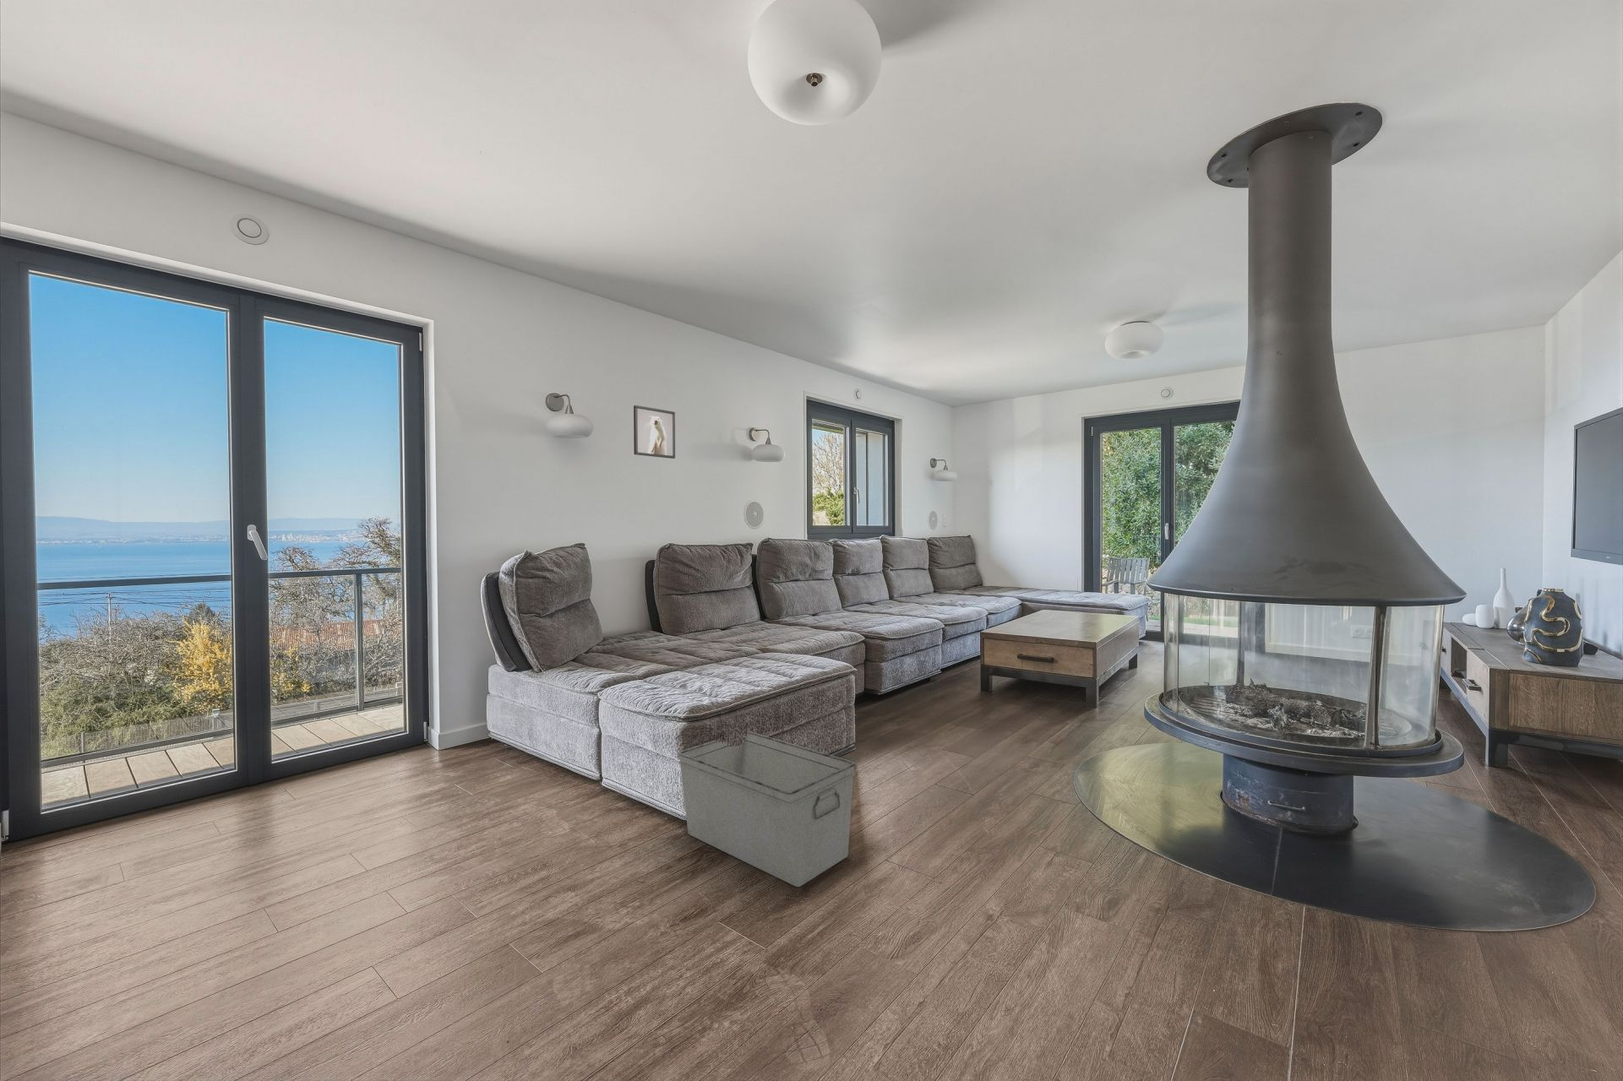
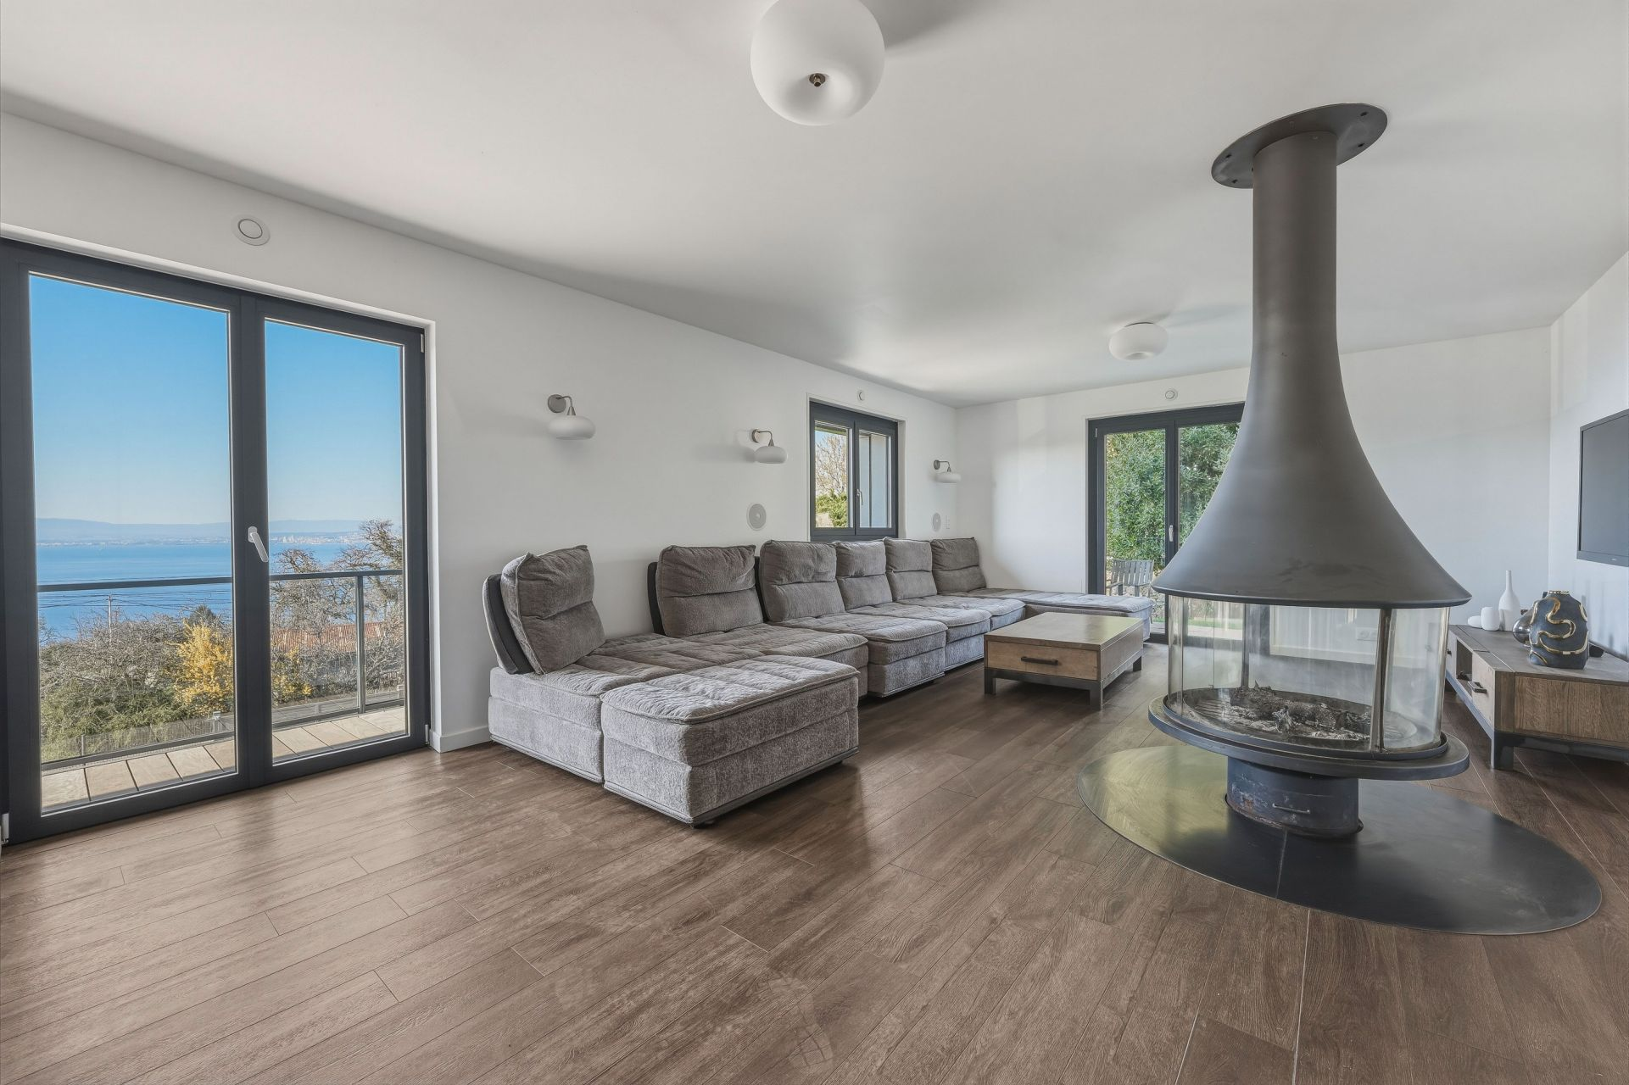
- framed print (655, 432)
- storage bin (765, 801)
